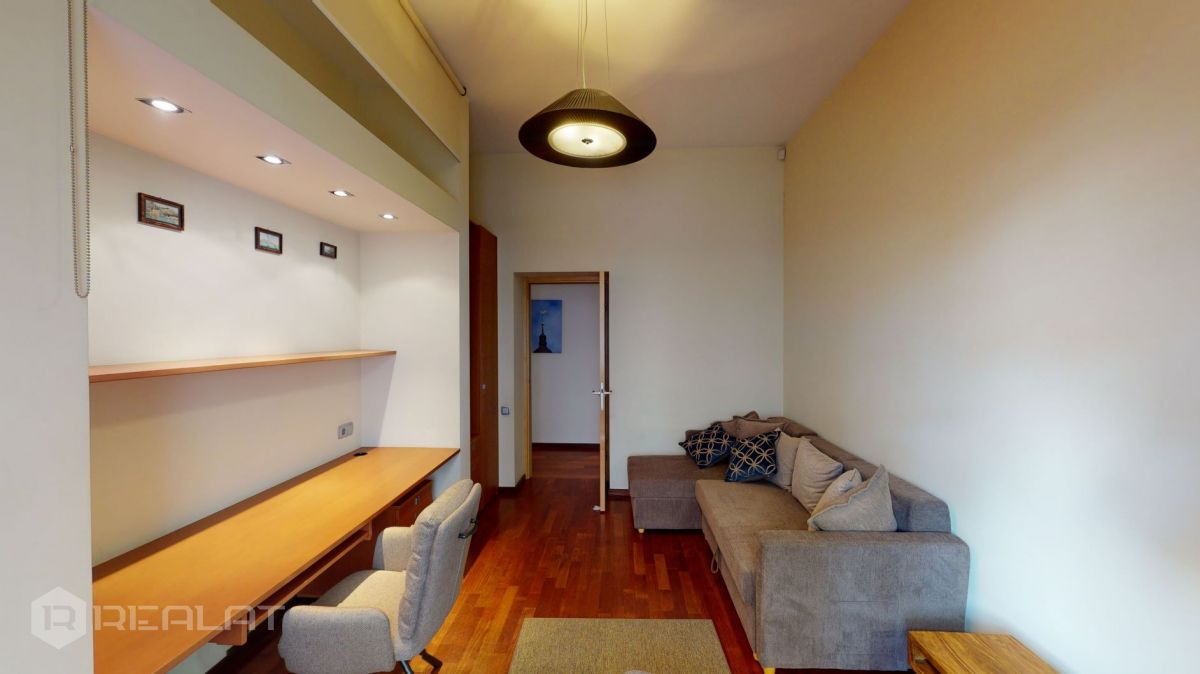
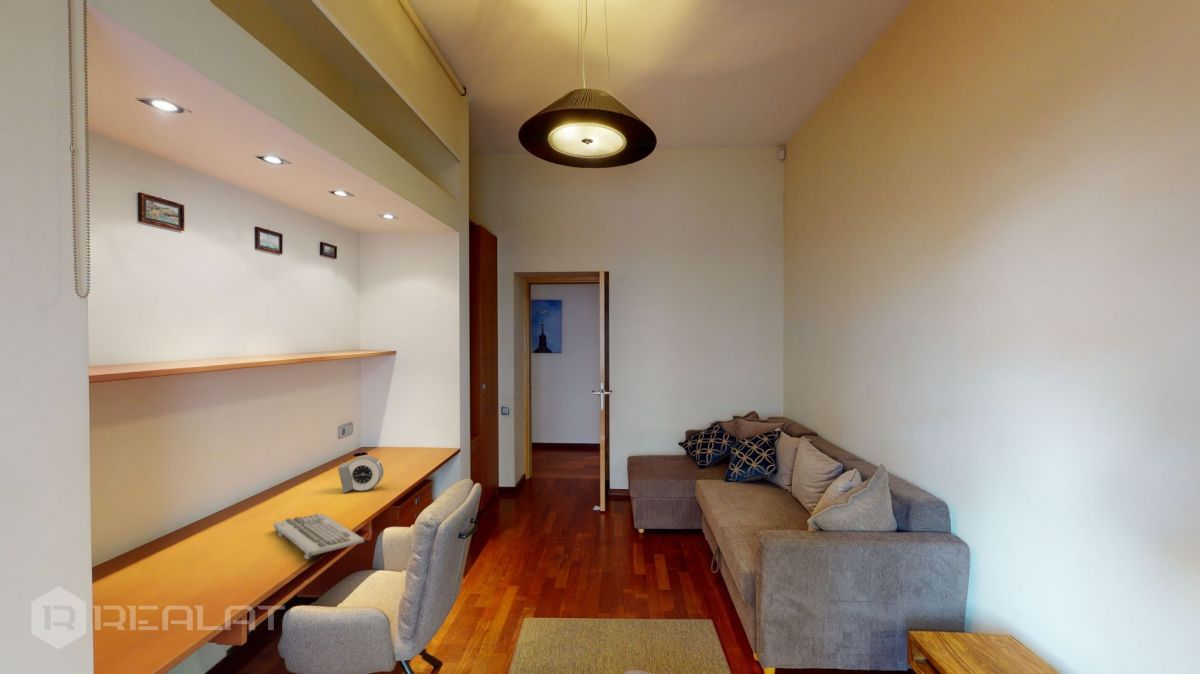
+ alarm clock (362, 473)
+ keyboard (317, 532)
